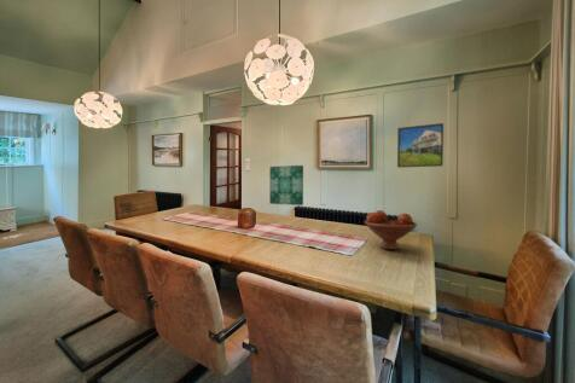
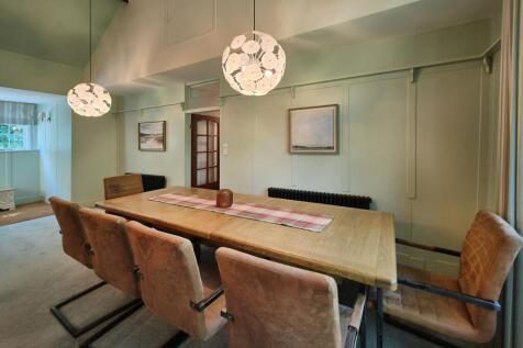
- wall art (285, 185)
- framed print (419, 146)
- fruit bowl (389, 230)
